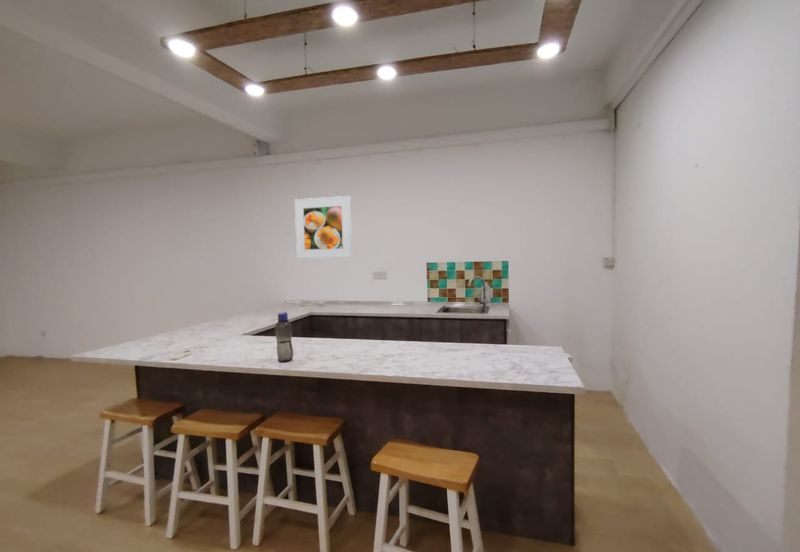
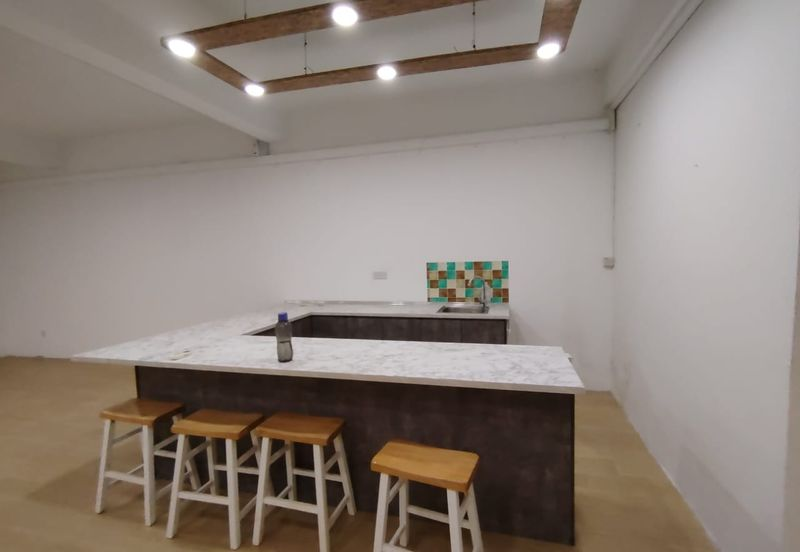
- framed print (323, 228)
